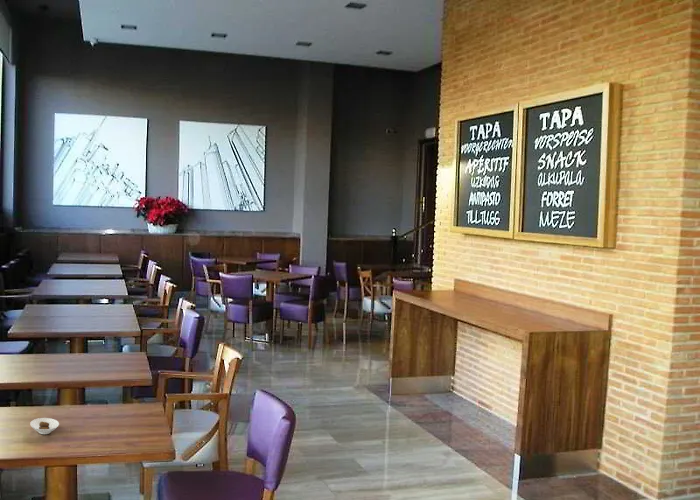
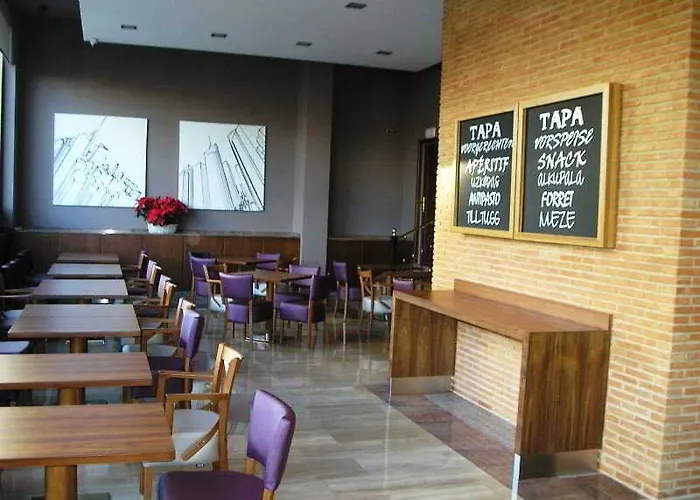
- saucer (44, 426)
